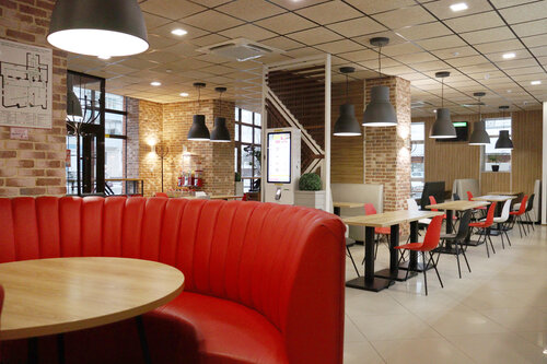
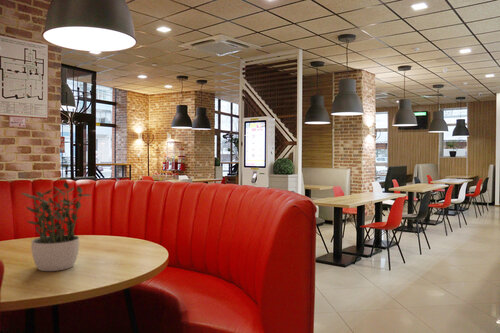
+ potted plant (58, 224)
